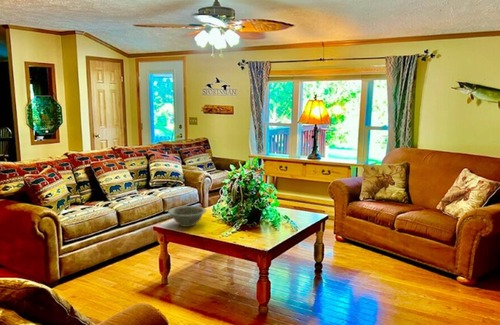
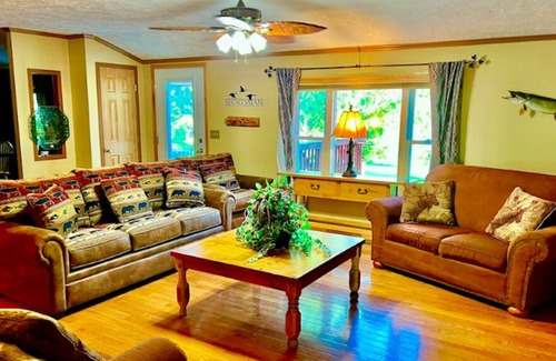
- decorative bowl (187, 217)
